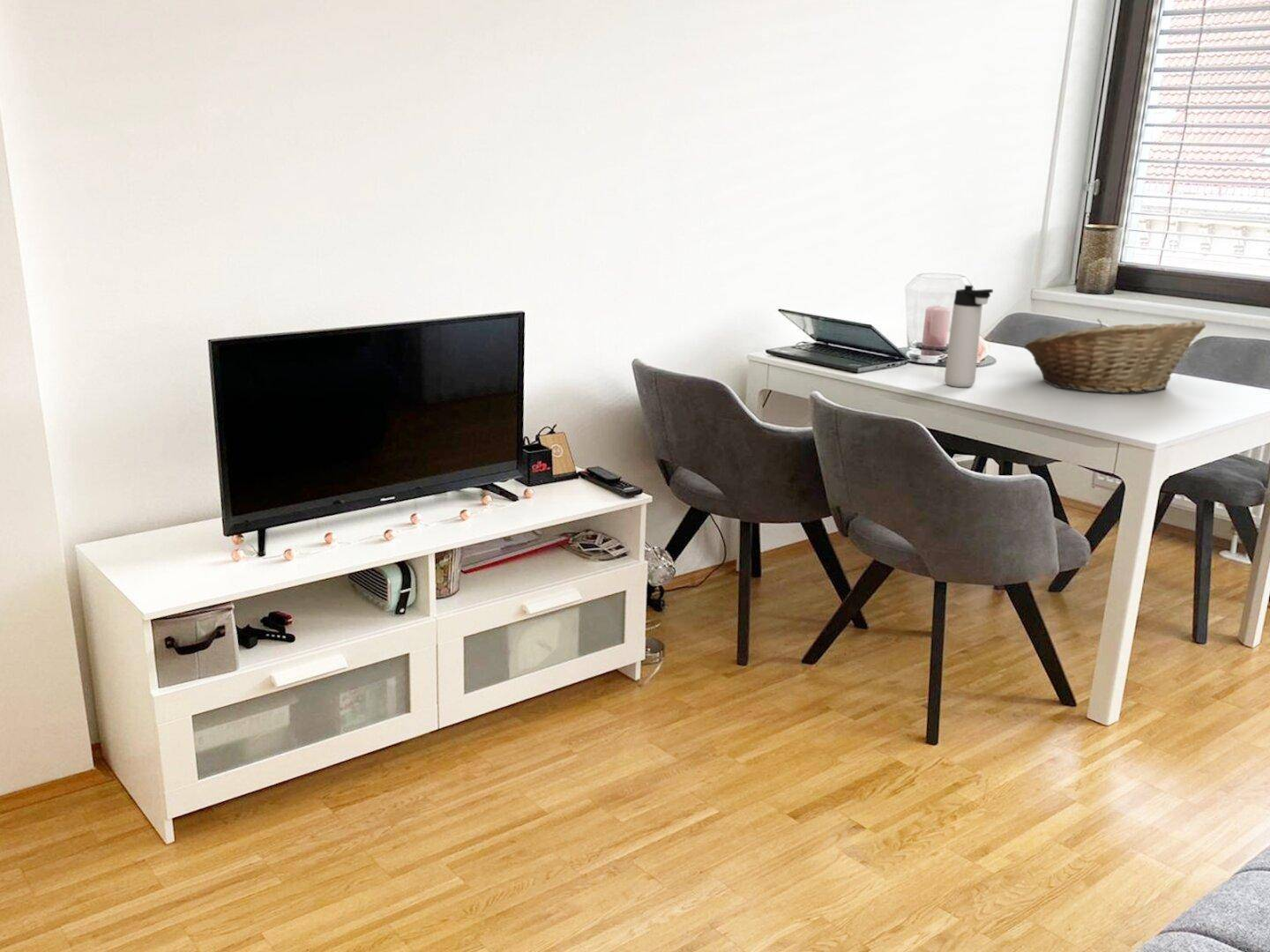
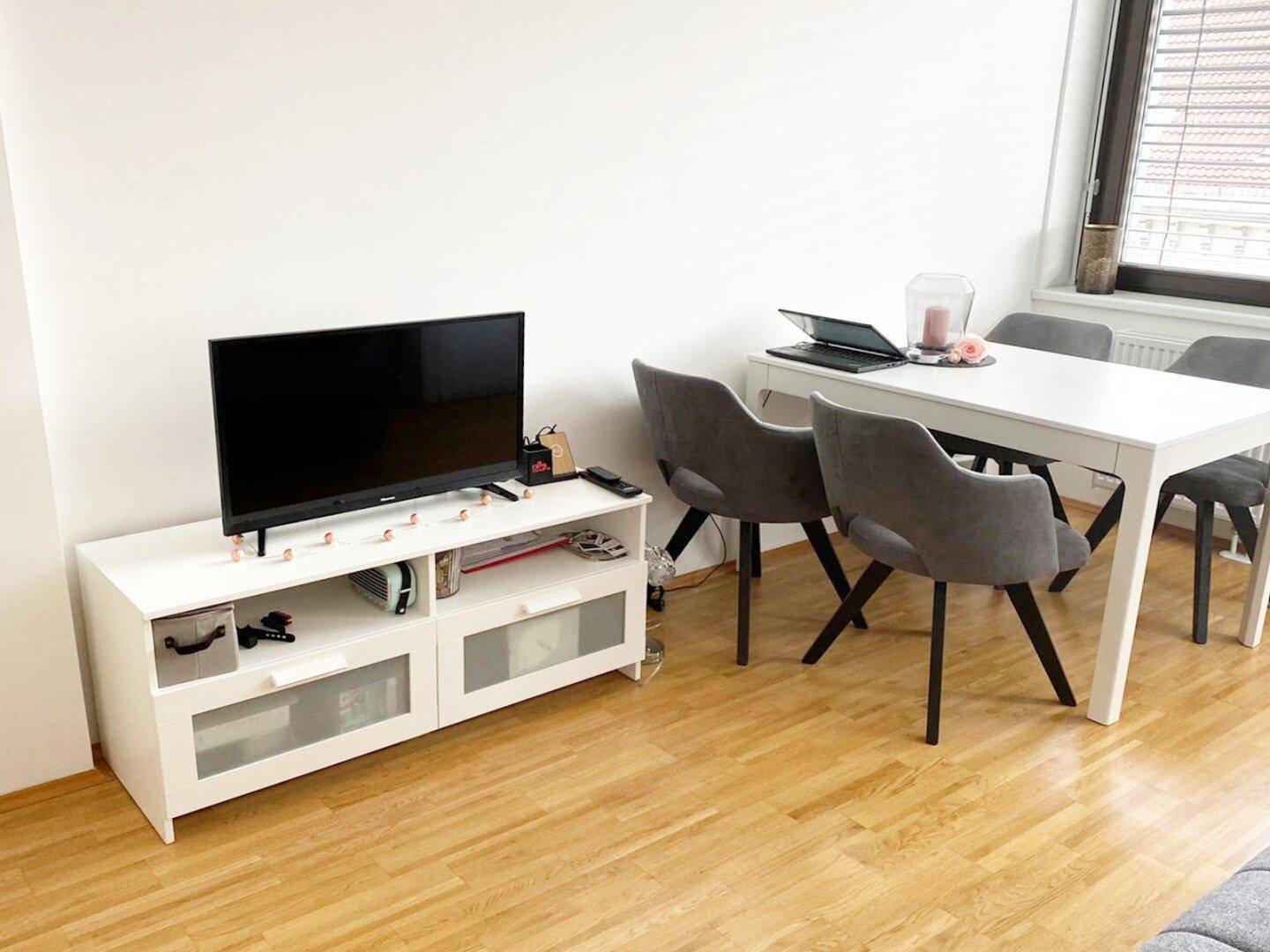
- fruit basket (1113, 349)
- thermos bottle (968, 337)
